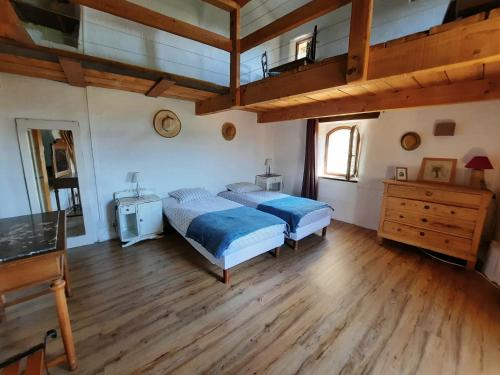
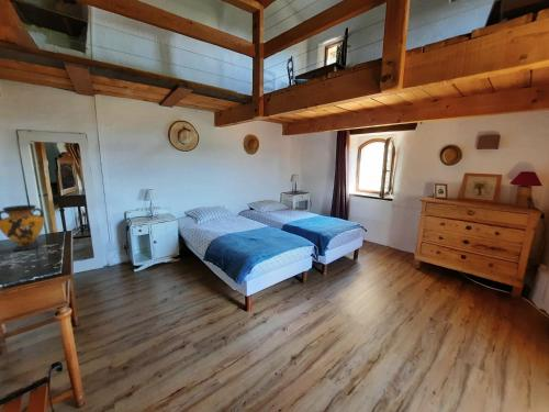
+ vase (23, 227)
